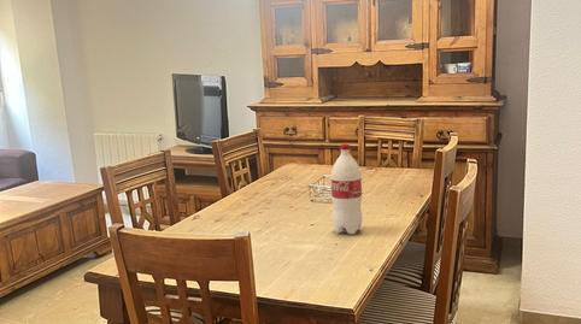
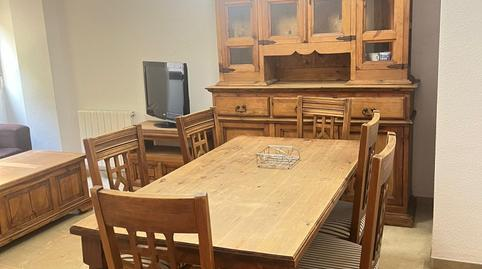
- bottle (346, 188)
